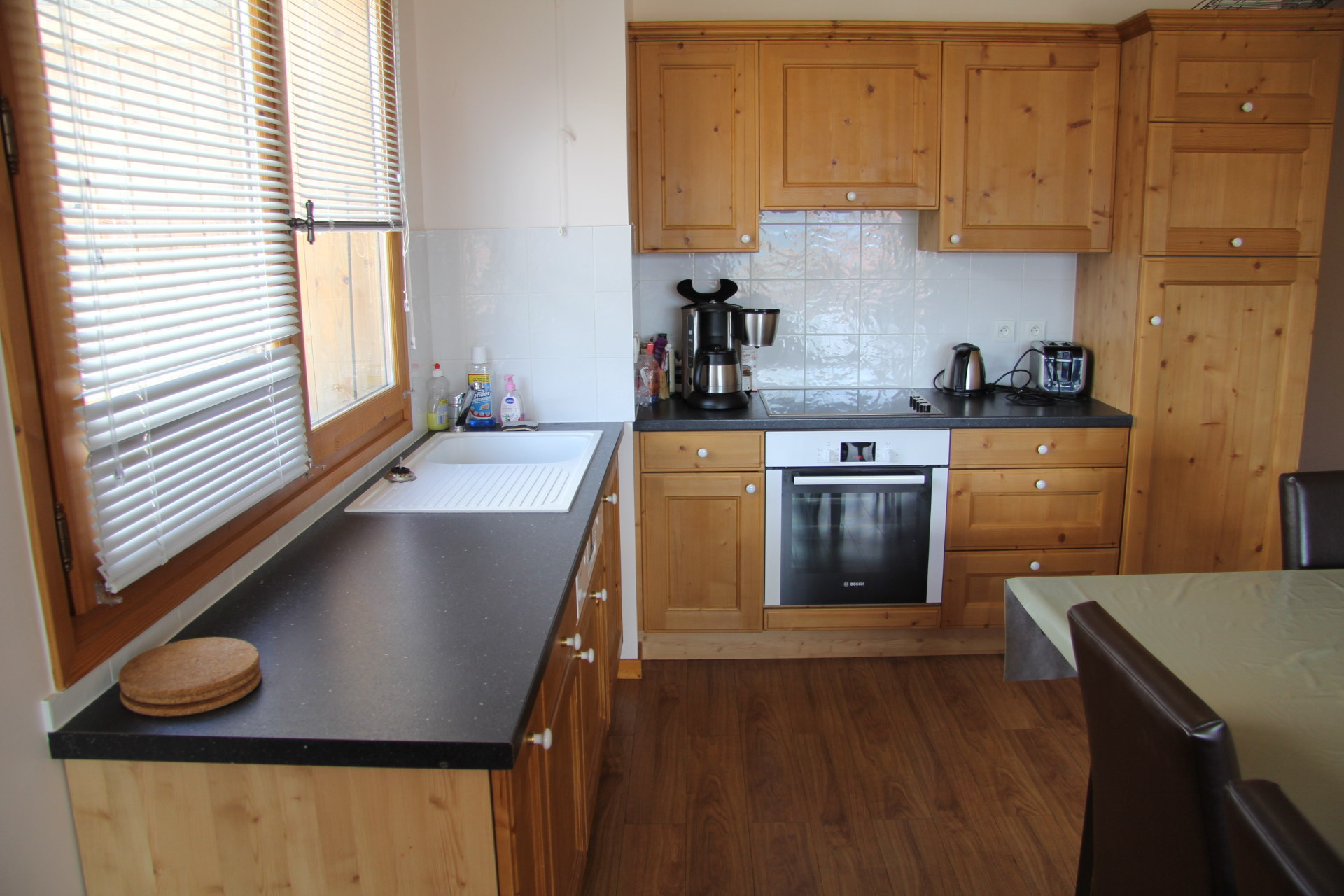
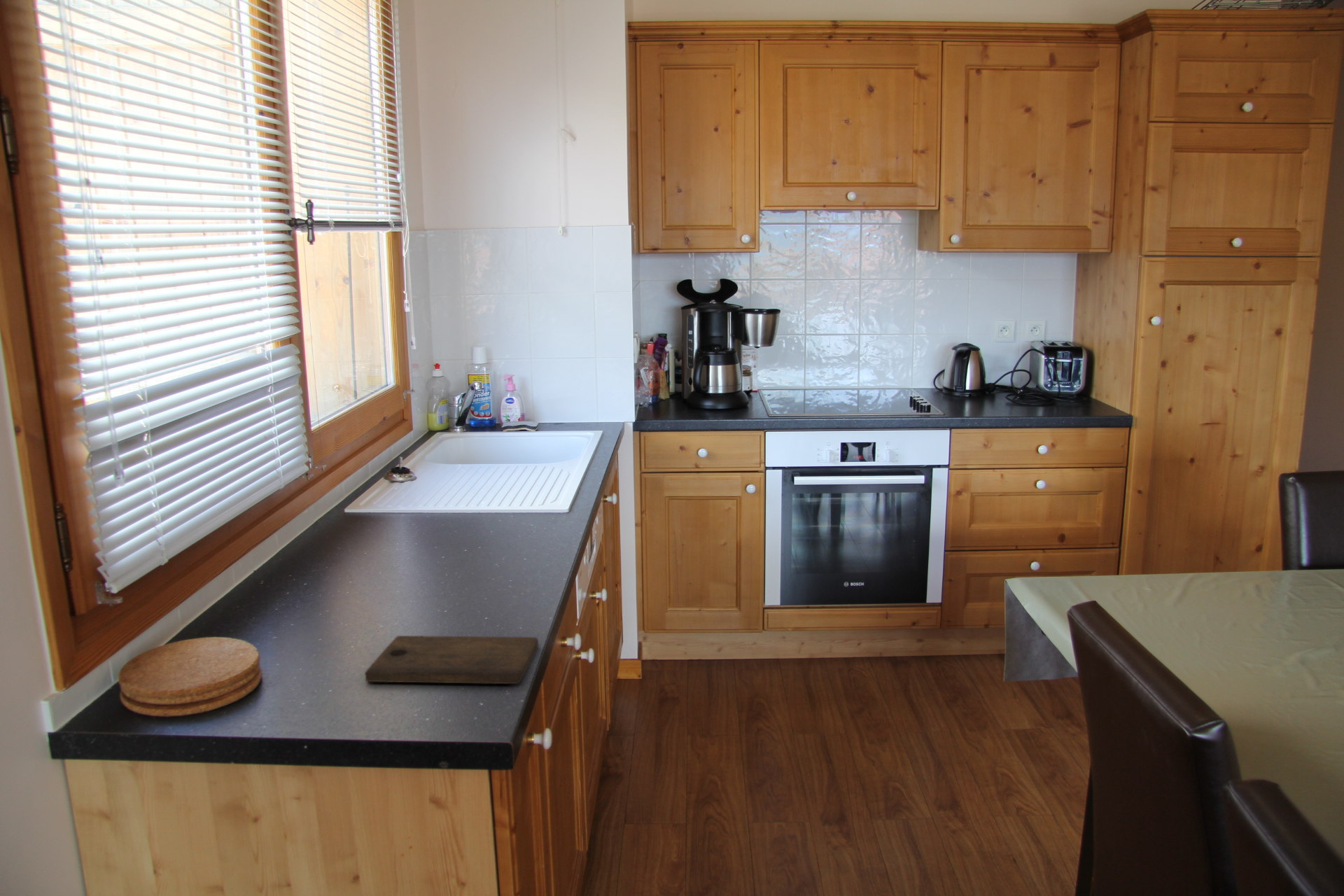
+ cutting board (454, 658)
